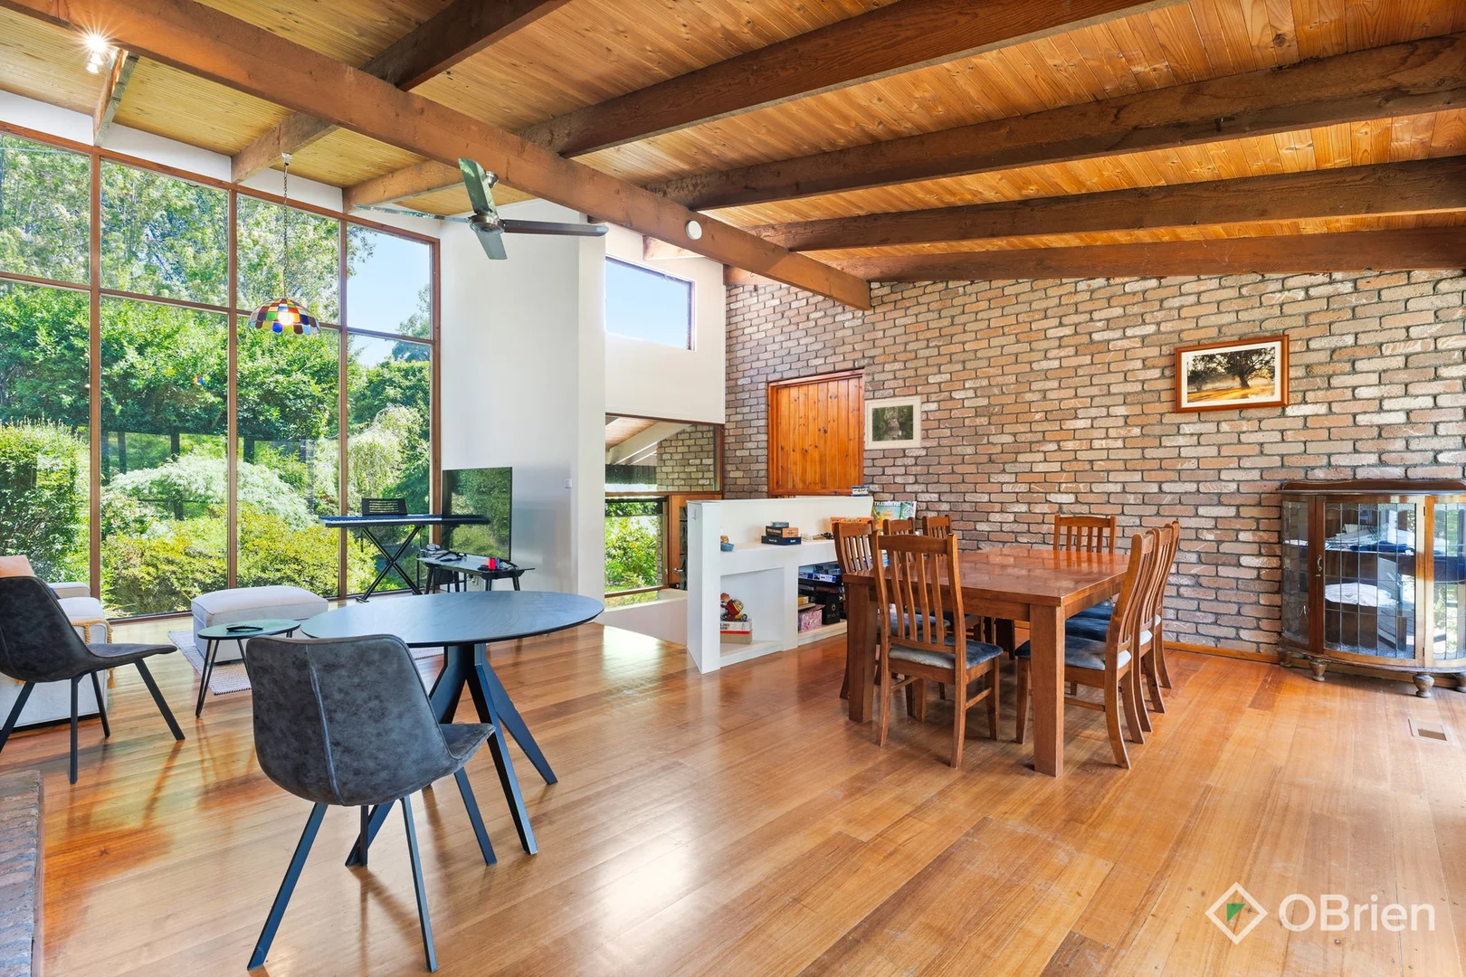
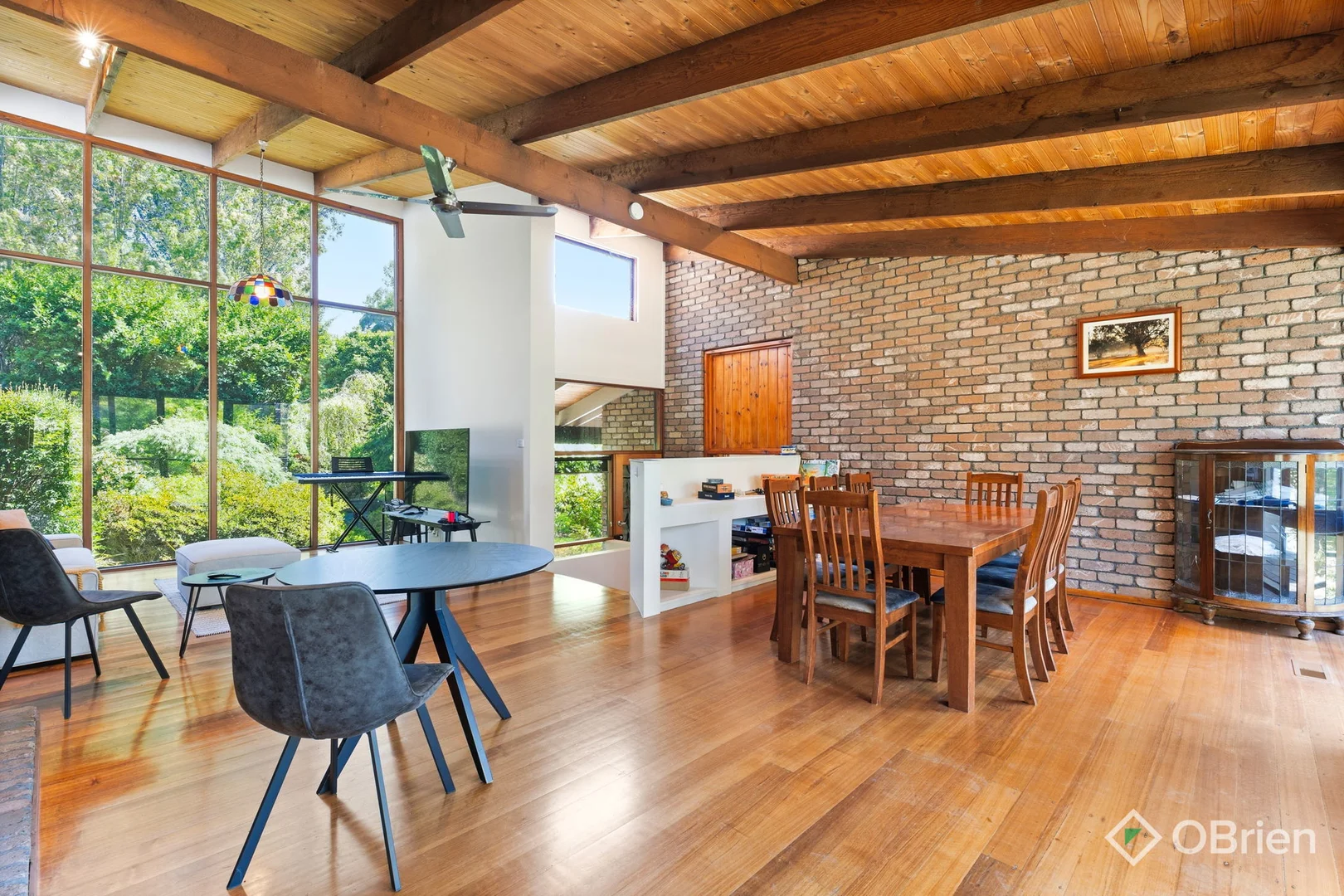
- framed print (892, 423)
